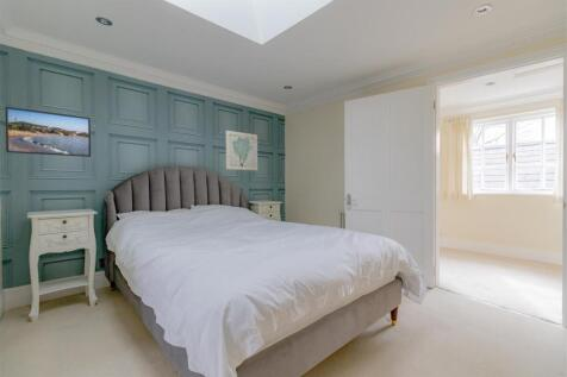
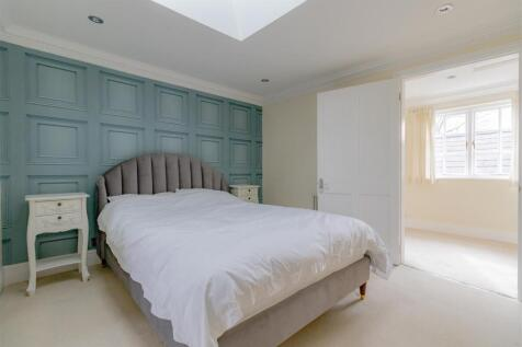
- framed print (51, 133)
- wall art (242, 151)
